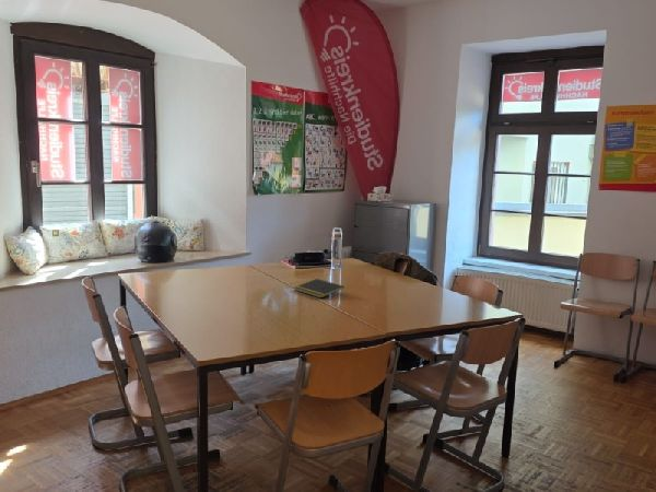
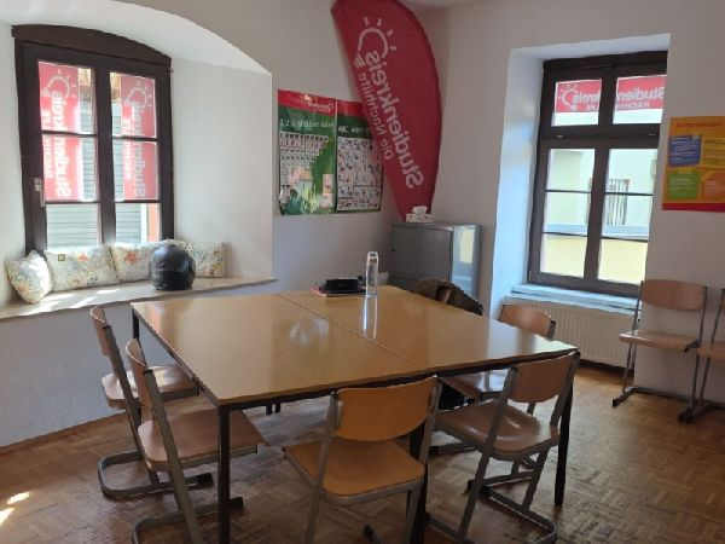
- notepad (318, 288)
